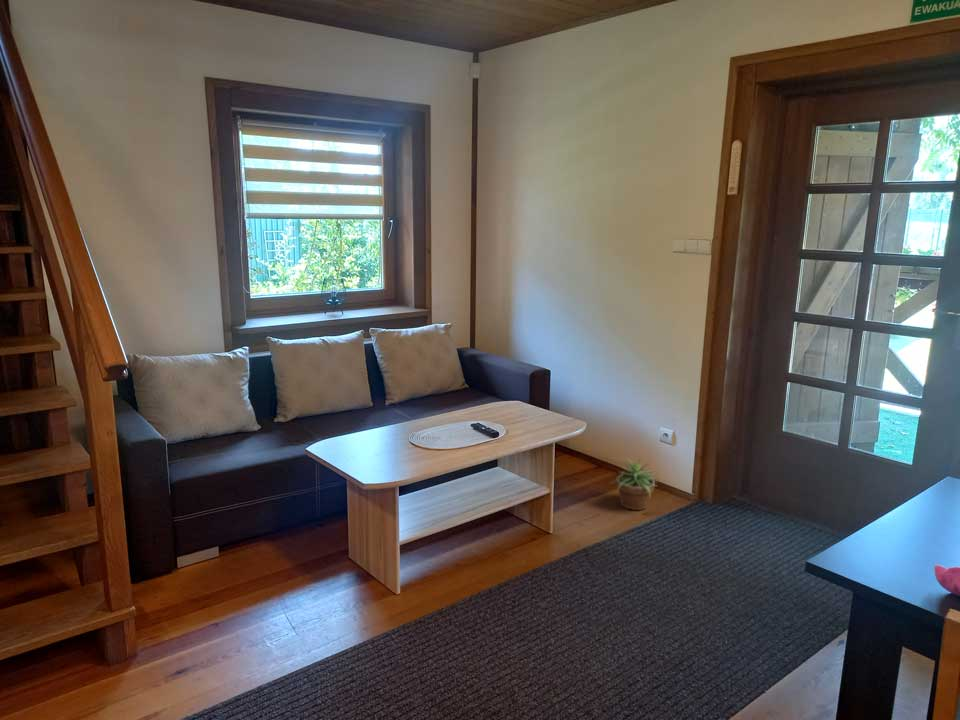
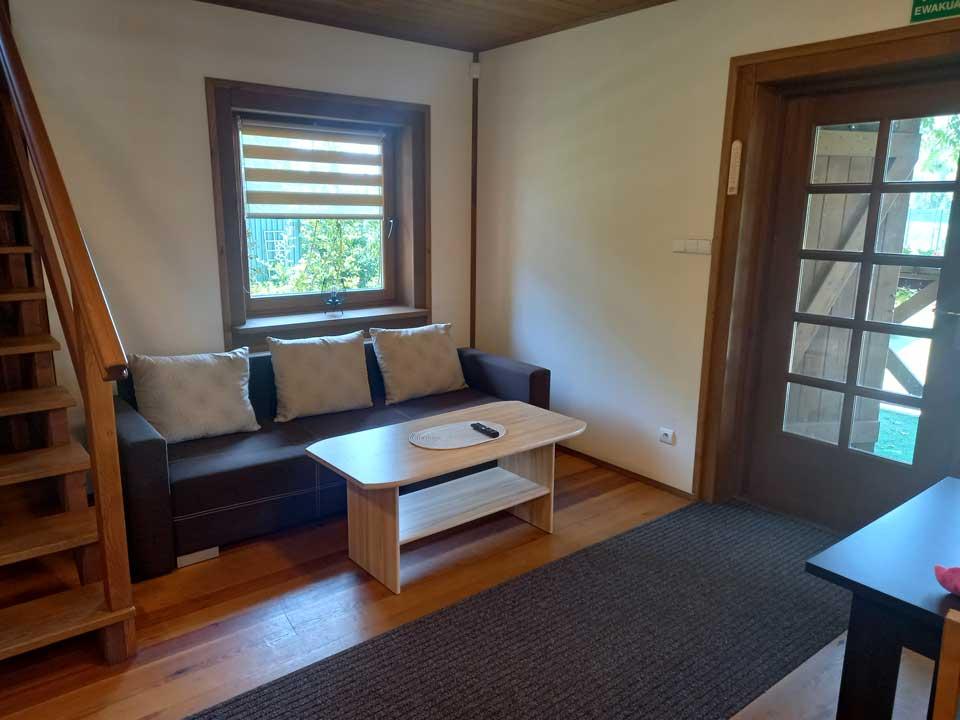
- potted plant (633, 482)
